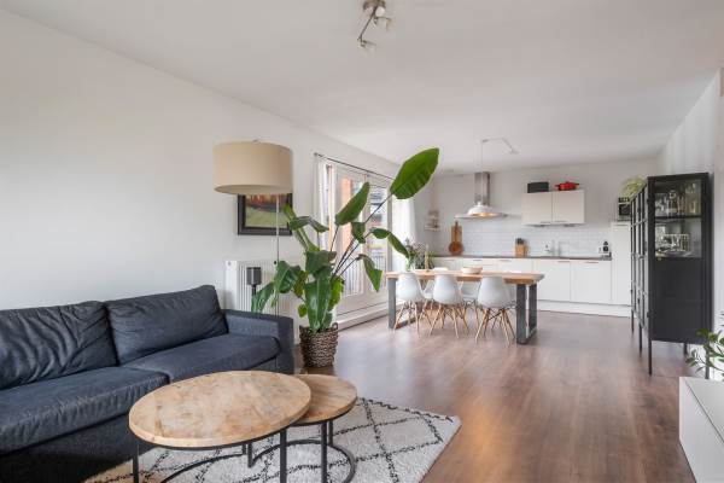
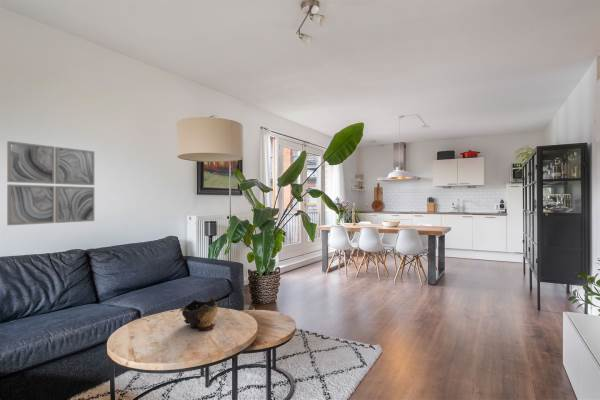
+ wall art (54, 183)
+ decorative bowl (198, 313)
